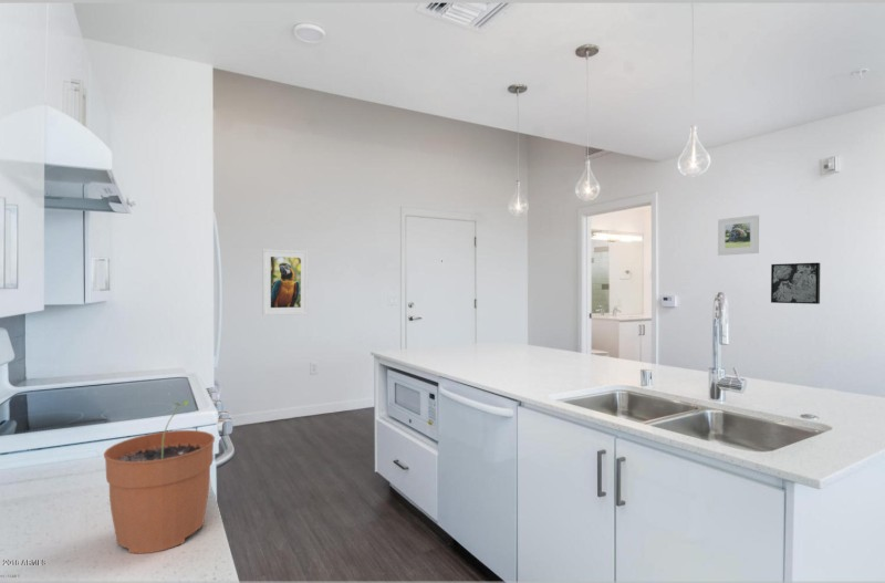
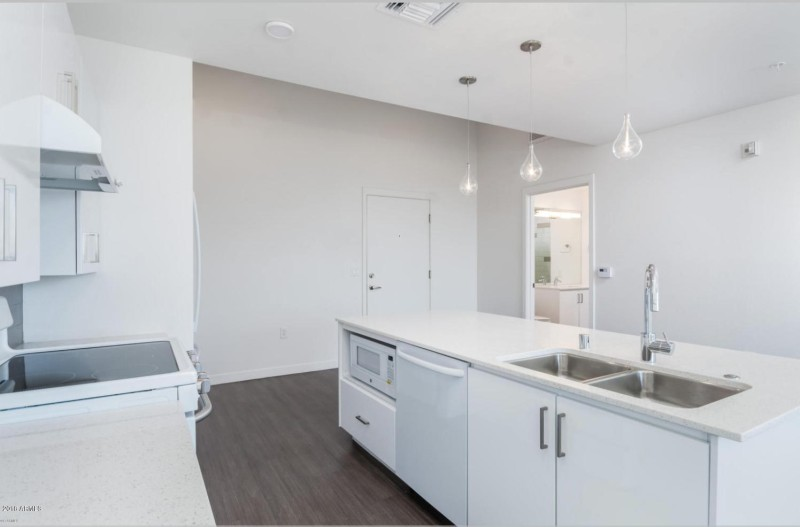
- plant pot (162, 466)
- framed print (285, 282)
- wall art (794, 283)
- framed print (737, 236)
